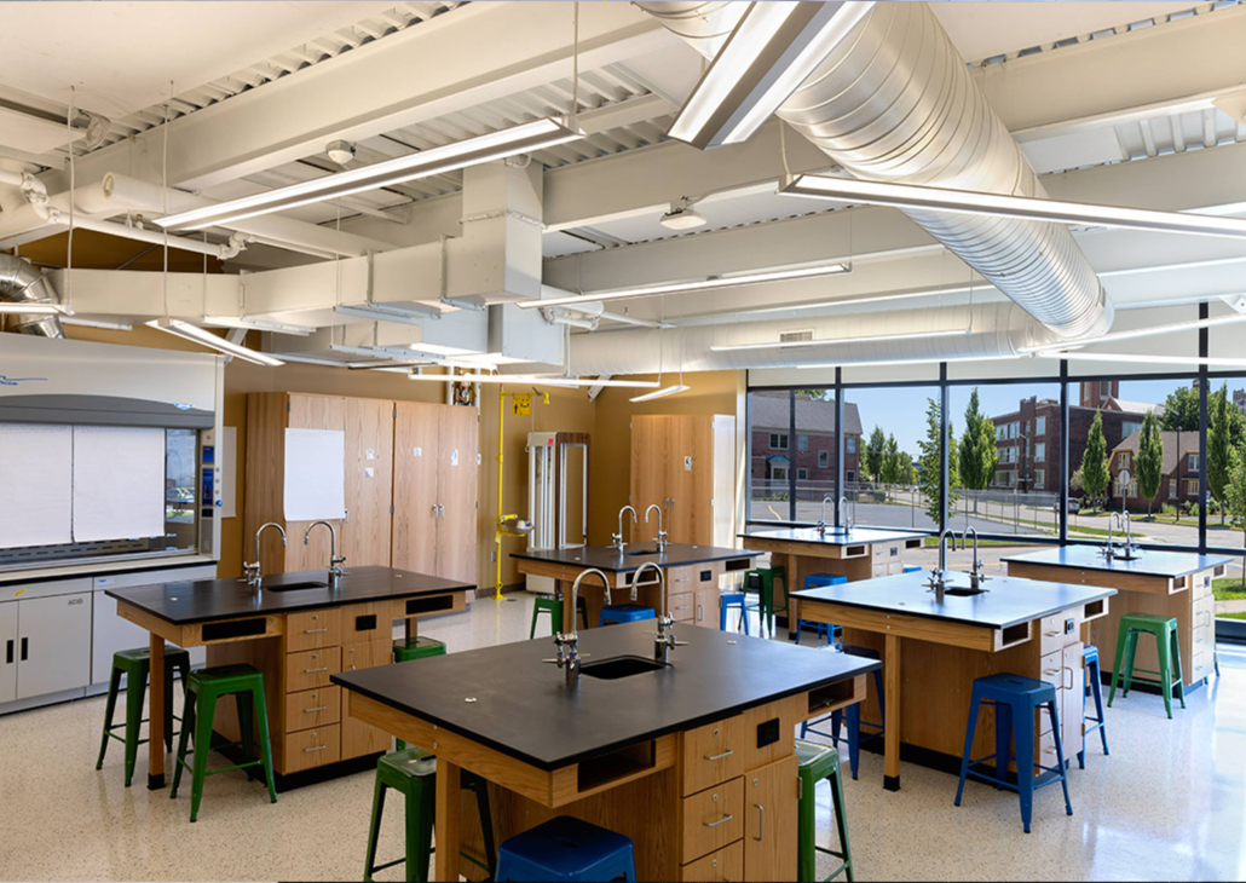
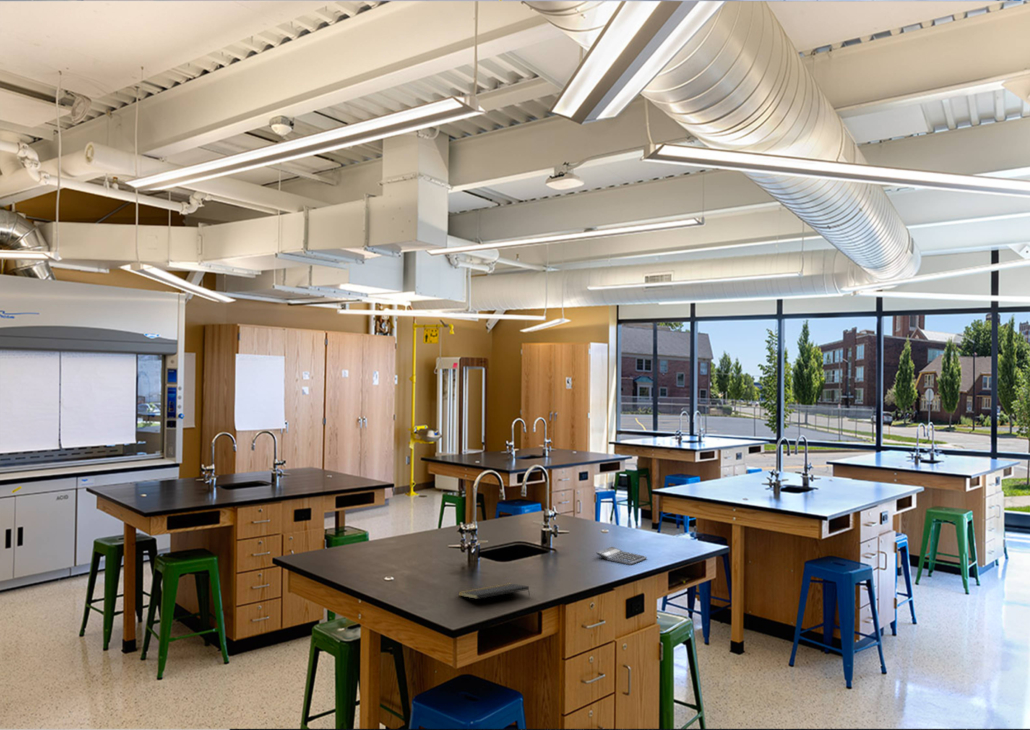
+ notepad (493, 590)
+ calculator (621, 555)
